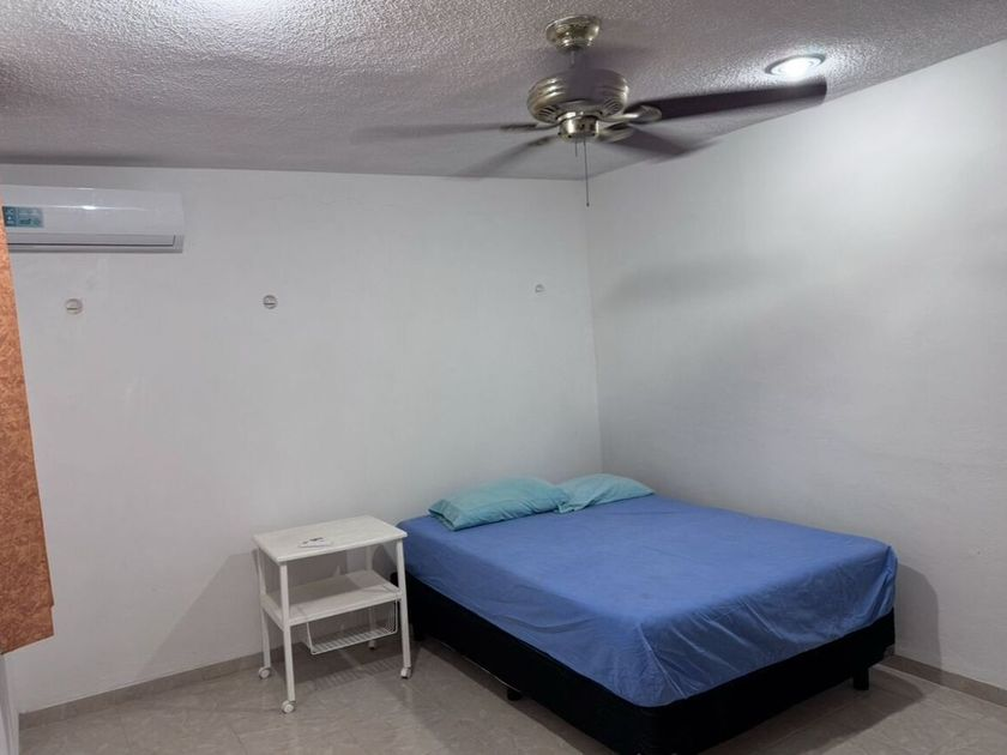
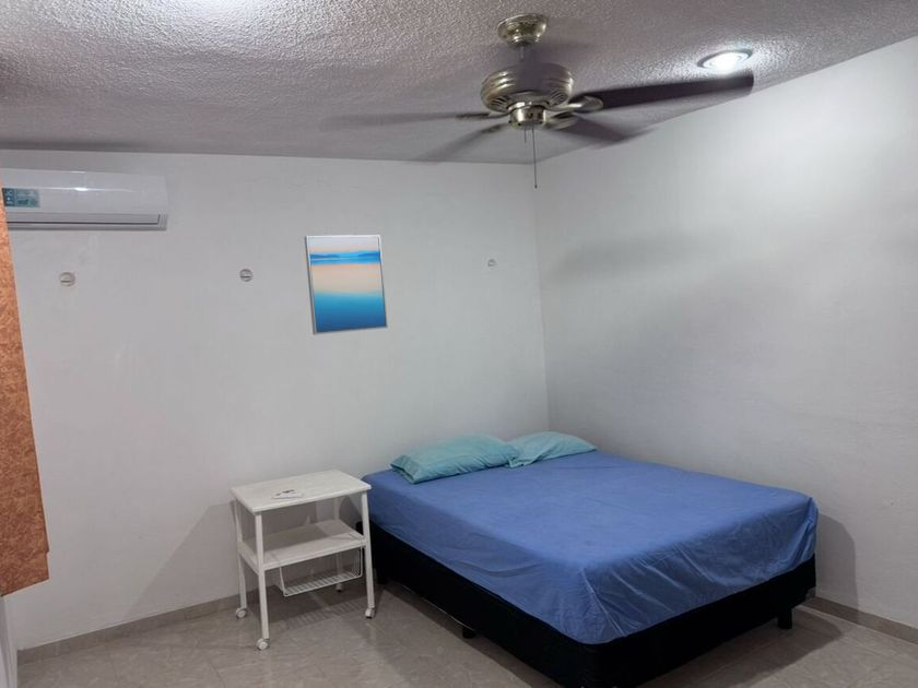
+ wall art (346, 283)
